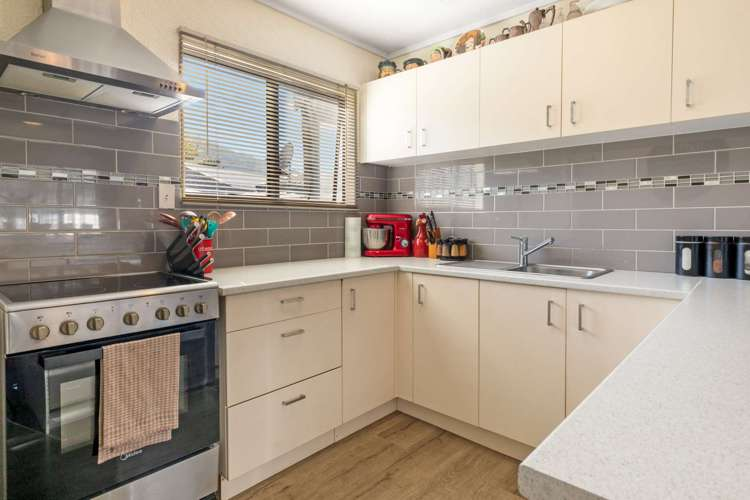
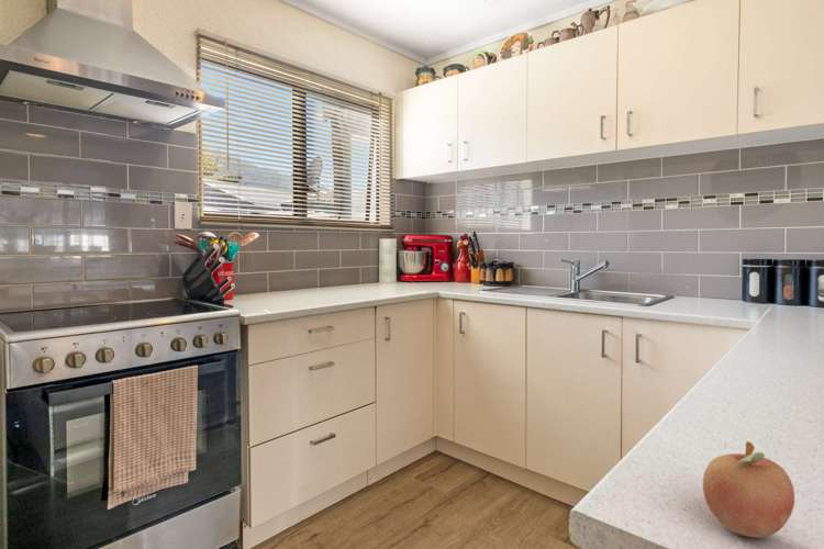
+ fruit (746, 486)
